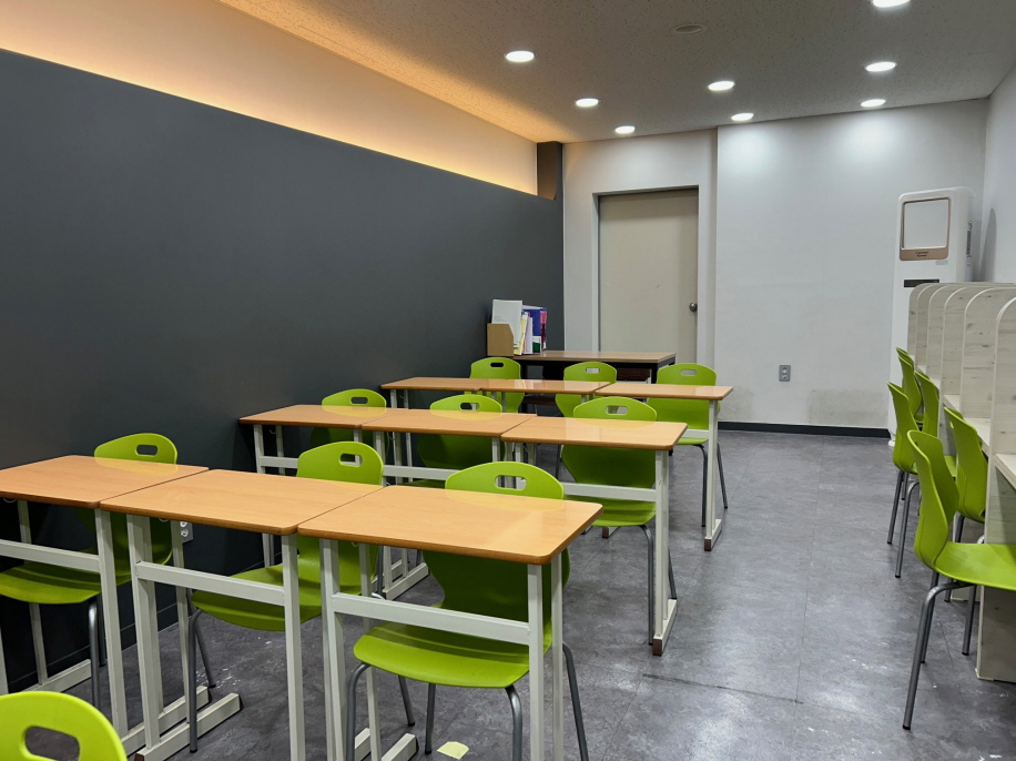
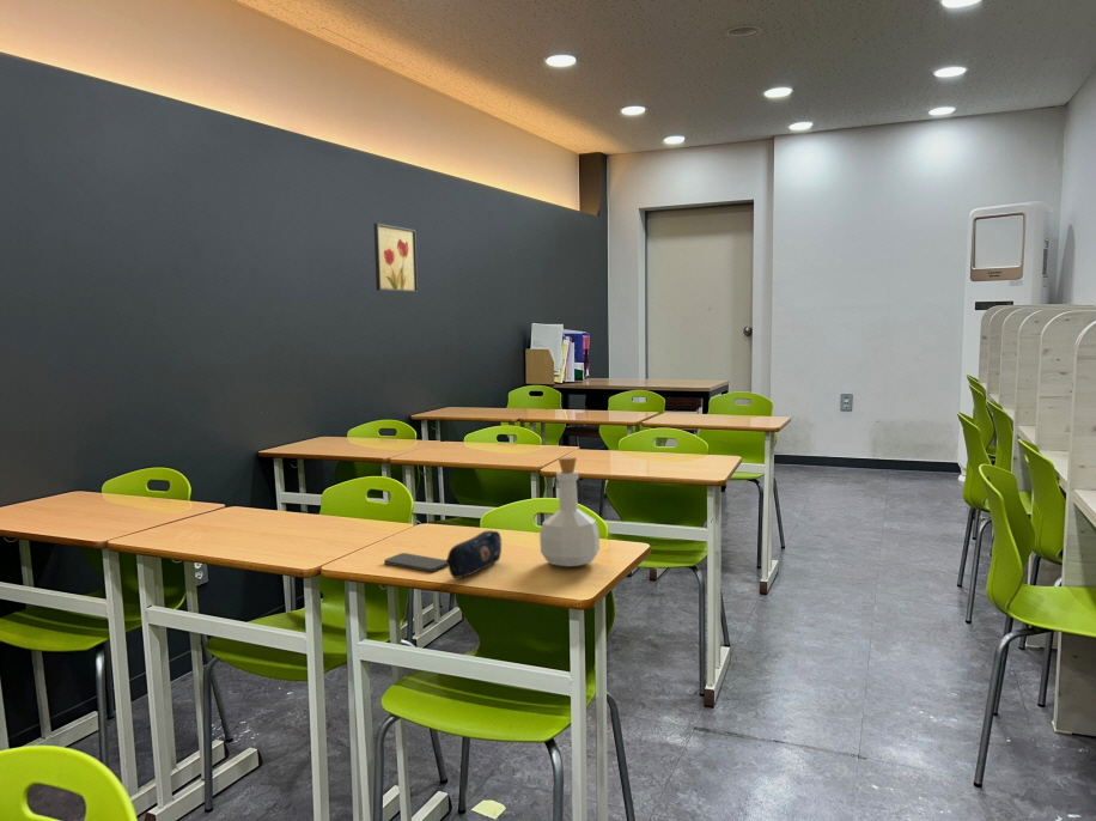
+ wall art (395, 259)
+ bottle (568, 511)
+ pencil case (476, 553)
+ smartphone (416, 561)
